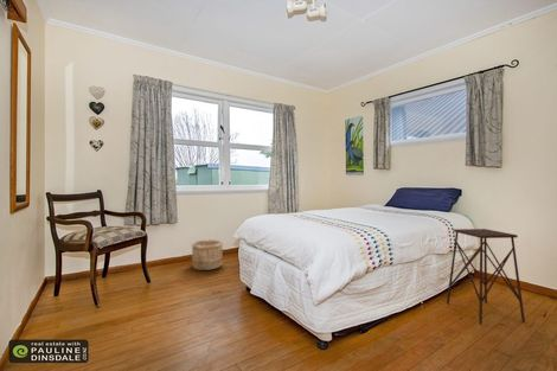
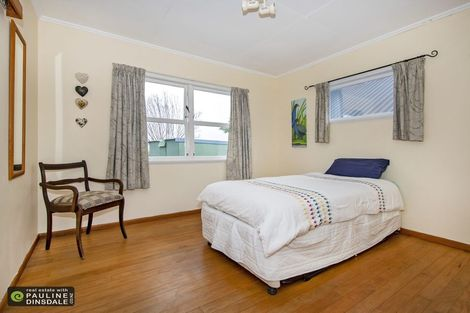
- side table (481, 271)
- wooden bucket (207, 254)
